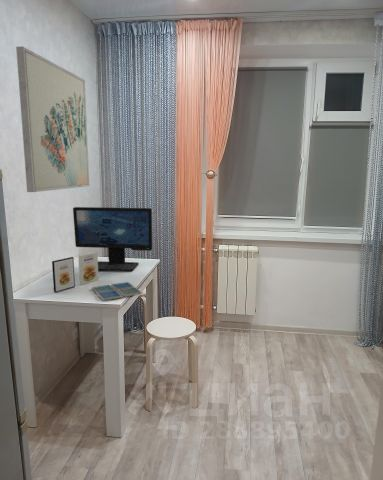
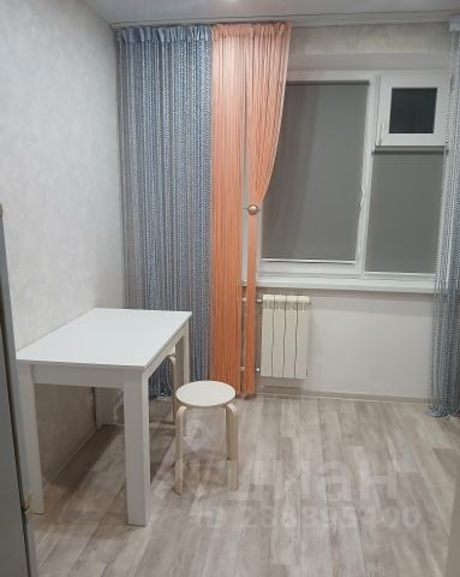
- wall art (59, 129)
- picture frame (79, 271)
- computer monitor (113, 237)
- drink coaster (116, 290)
